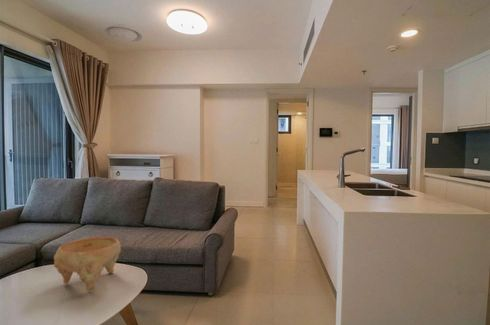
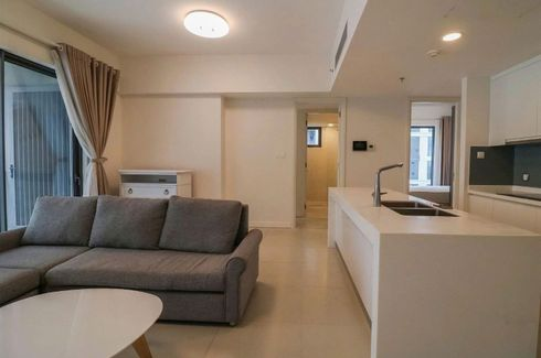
- ceiling light (123, 34)
- decorative bowl (93, 262)
